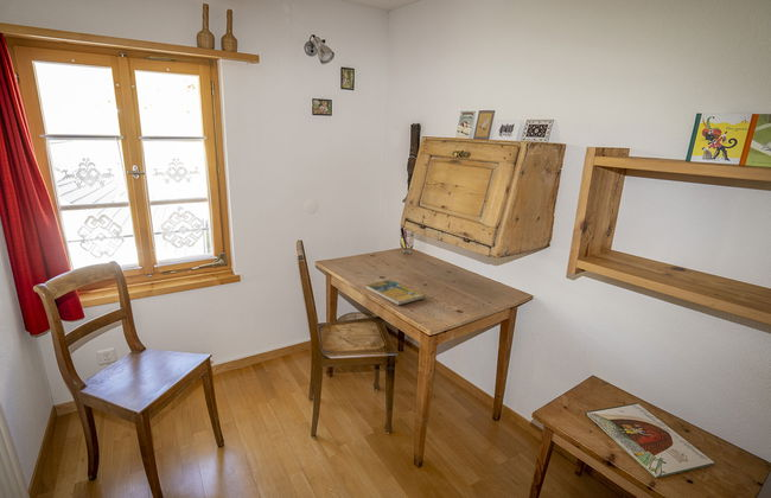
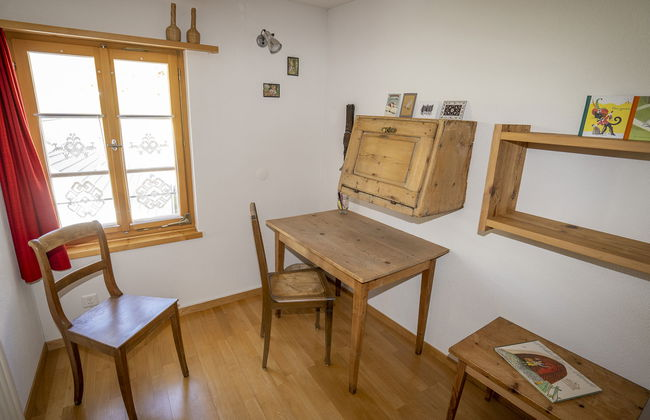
- booklet (394, 290)
